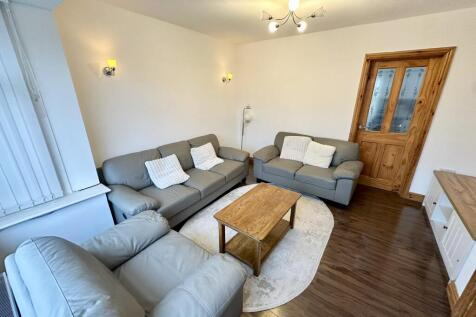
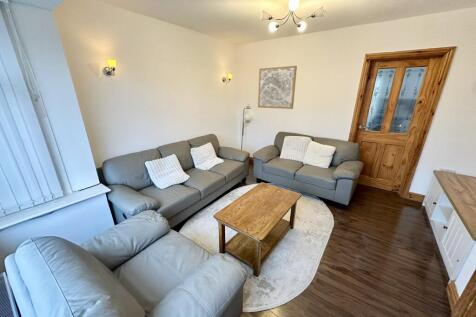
+ wall art (275, 88)
